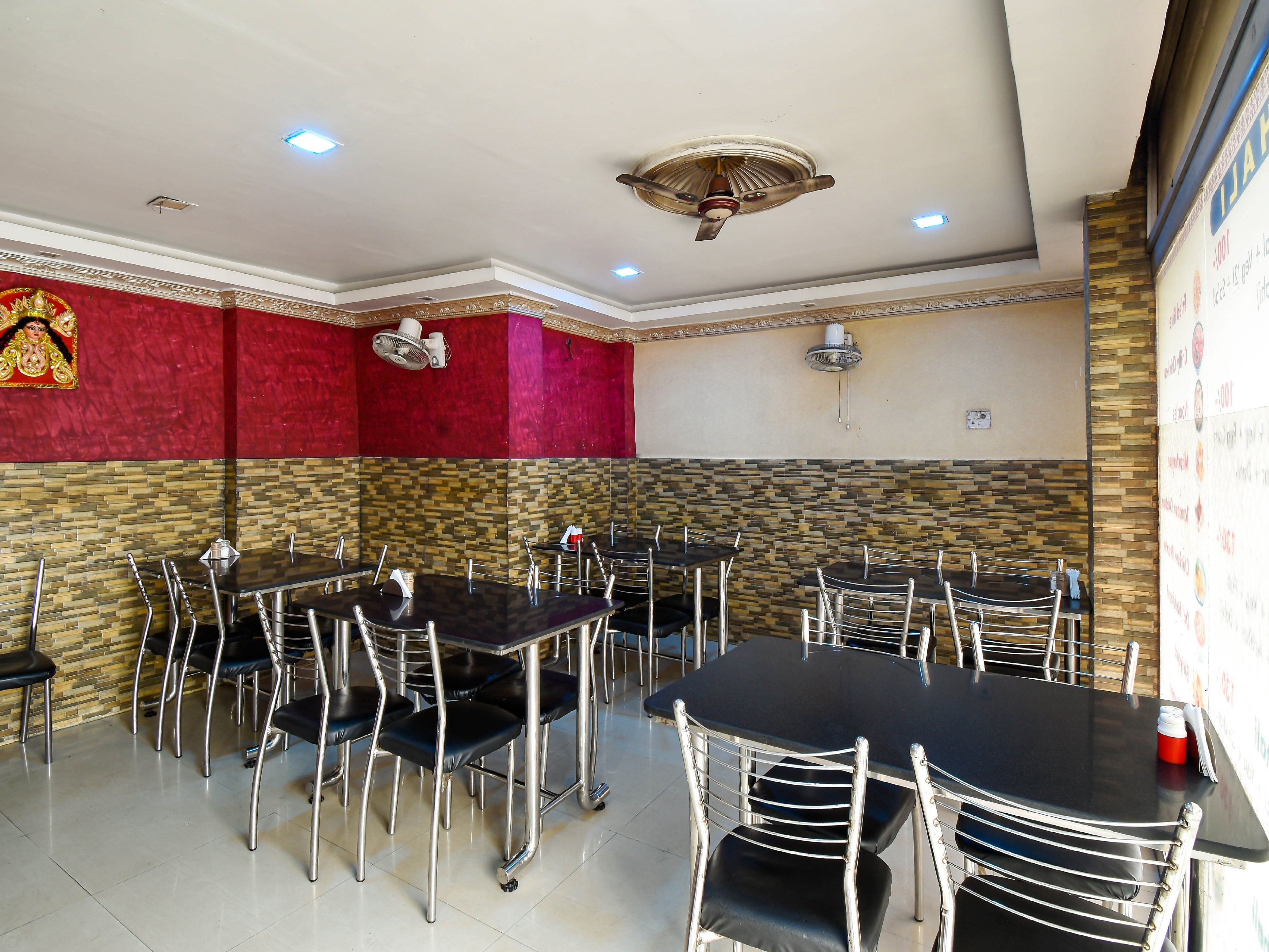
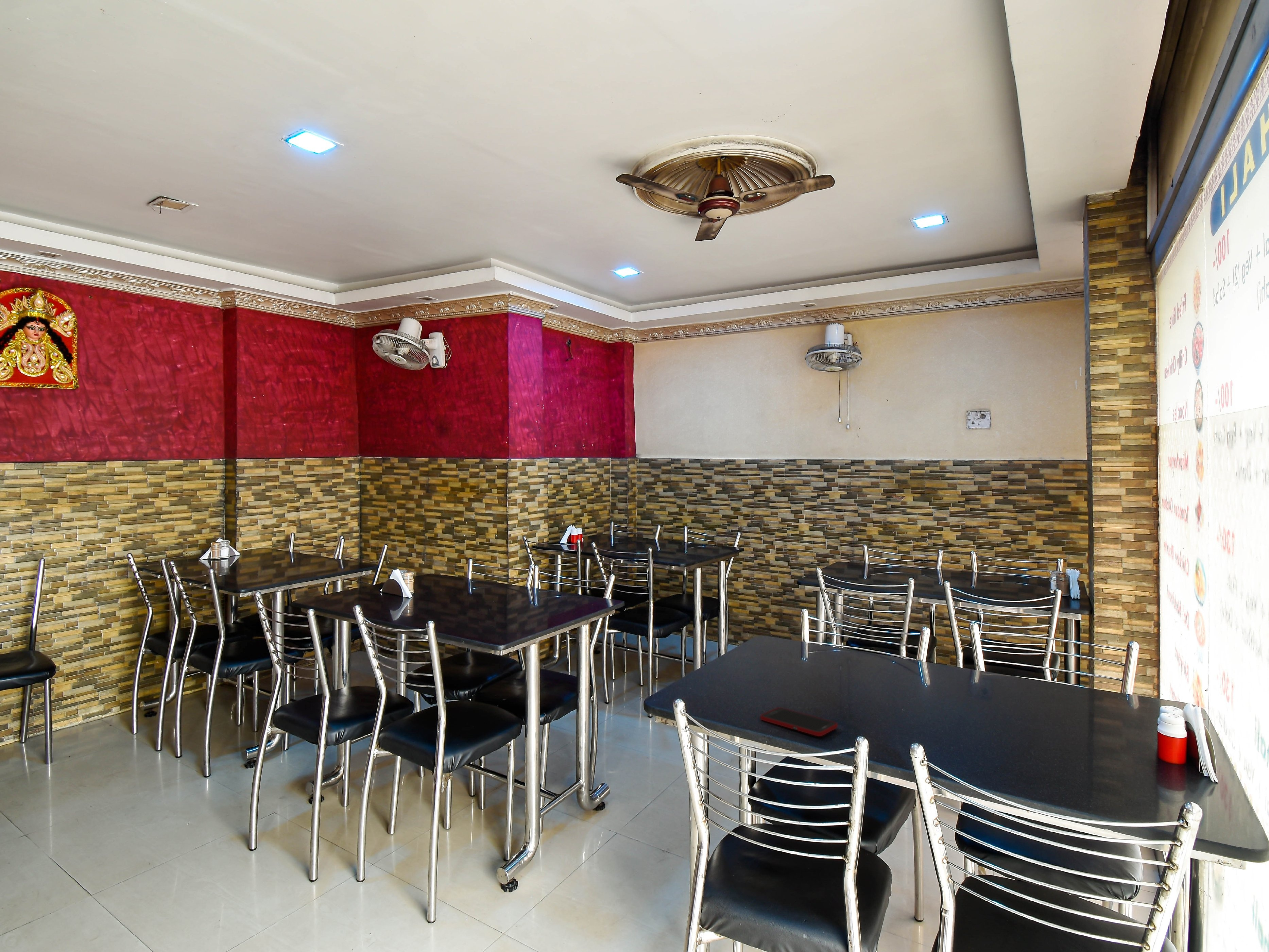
+ cell phone (798, 721)
